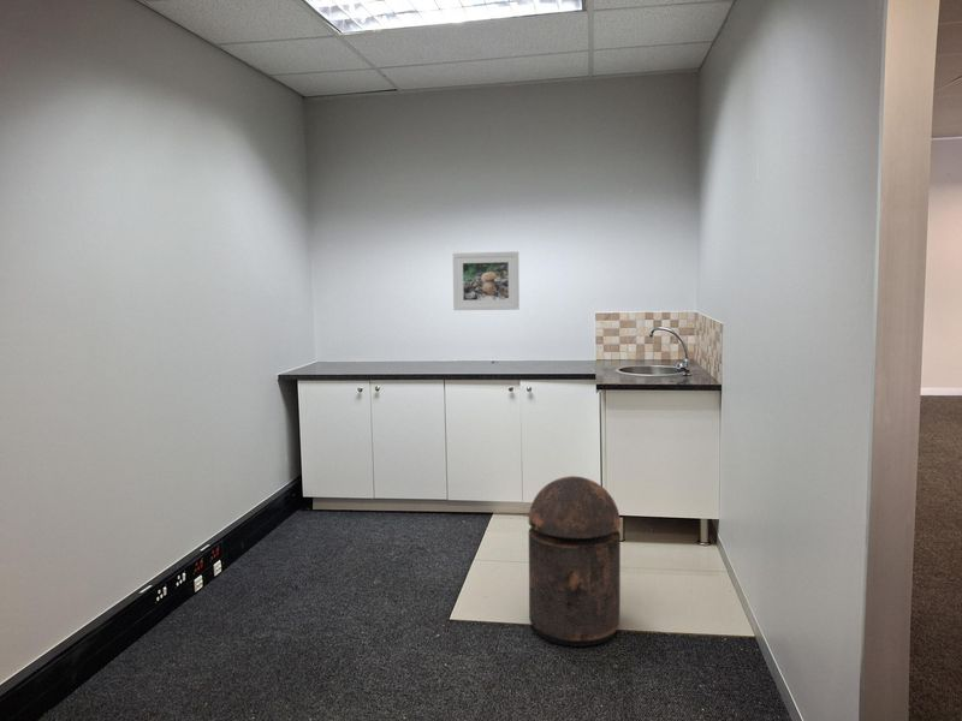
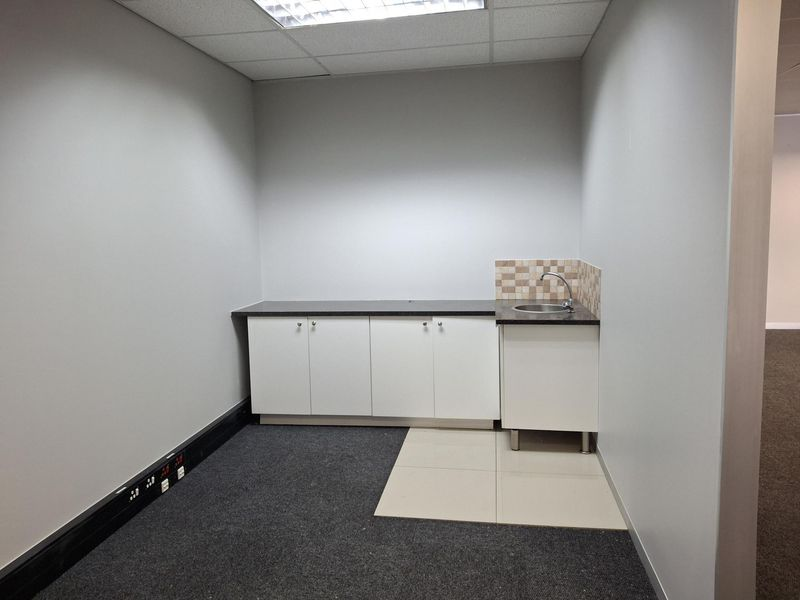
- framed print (486, 281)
- trash can (574, 552)
